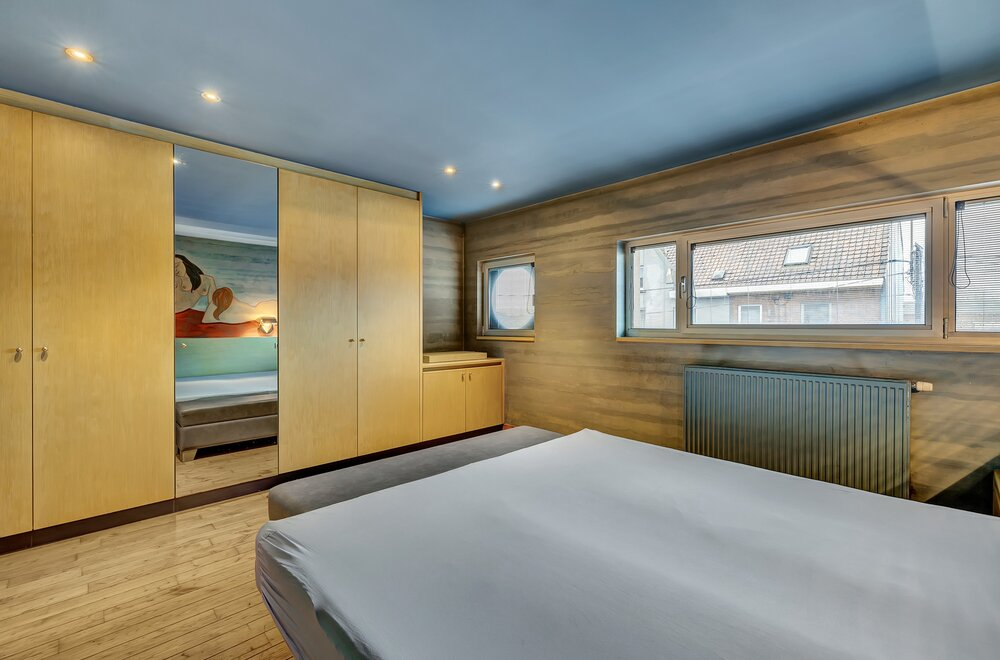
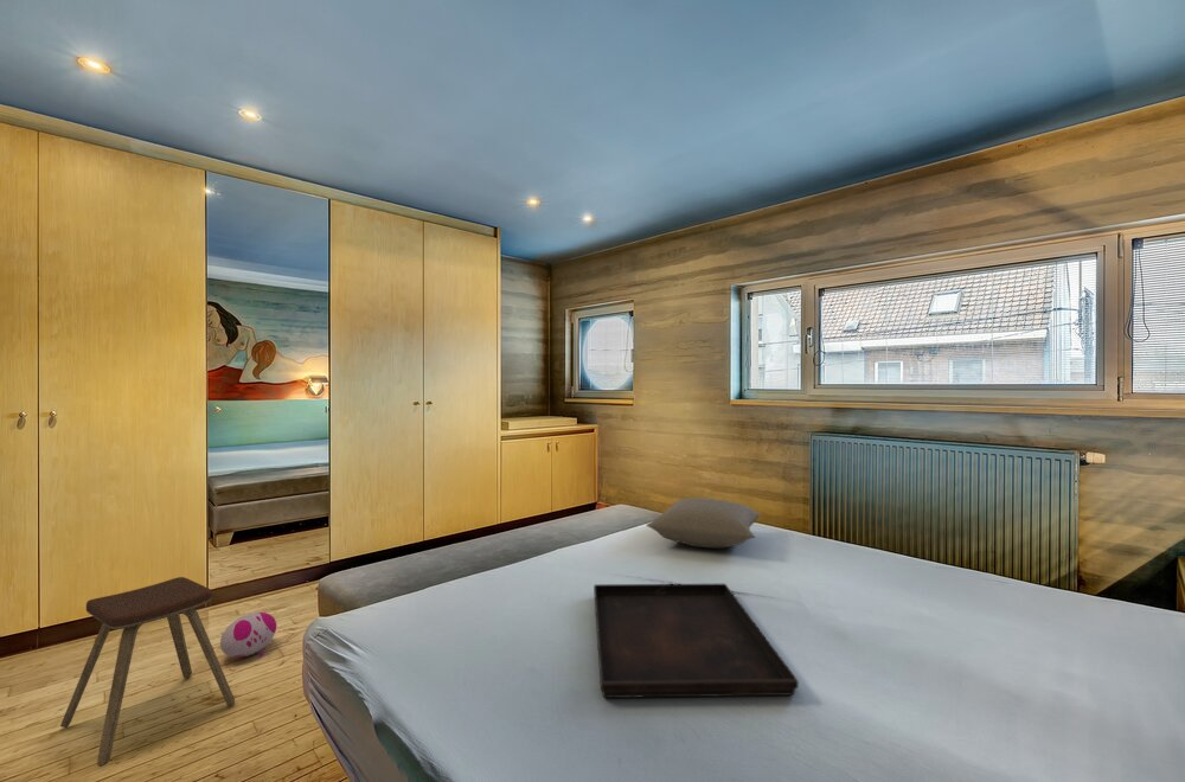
+ music stool (133, 648)
+ serving tray (675, 629)
+ plush toy (249, 634)
+ pillow (706, 520)
